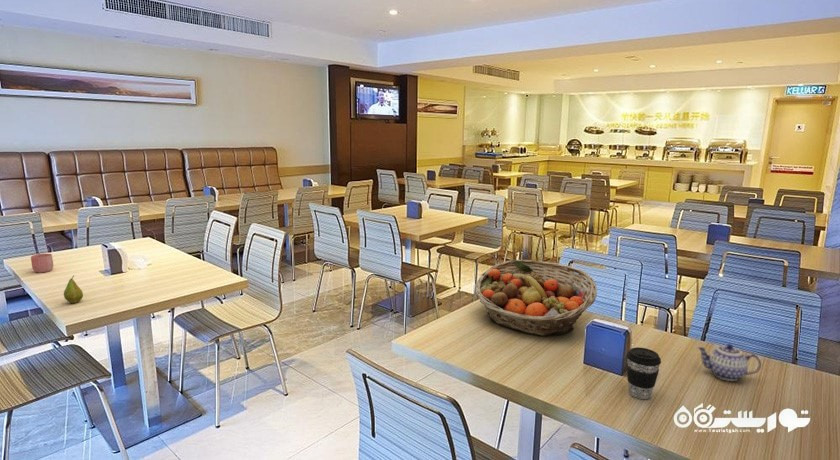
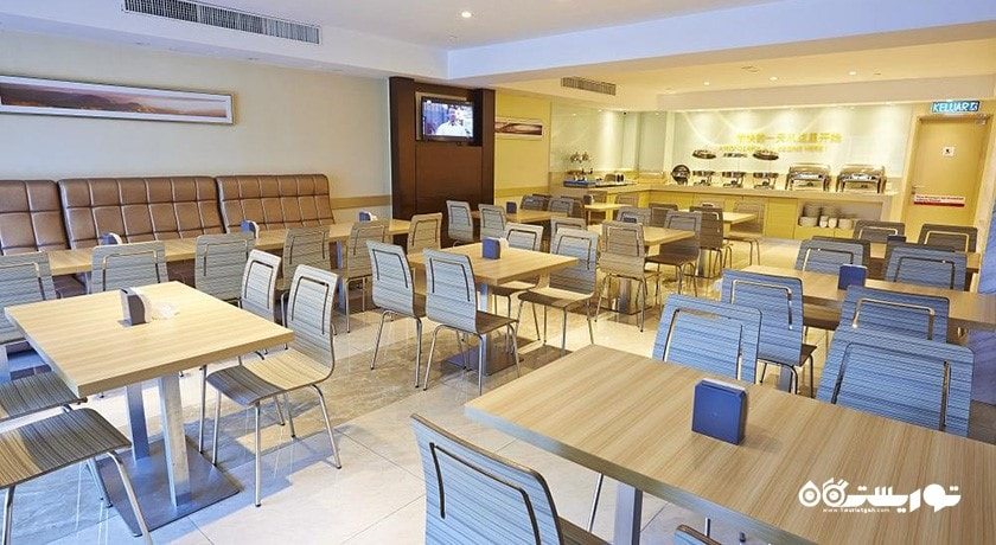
- teapot (727, 360)
- coffee cup (641, 373)
- mug (41, 262)
- fruit (72, 288)
- fruit basket (533, 295)
